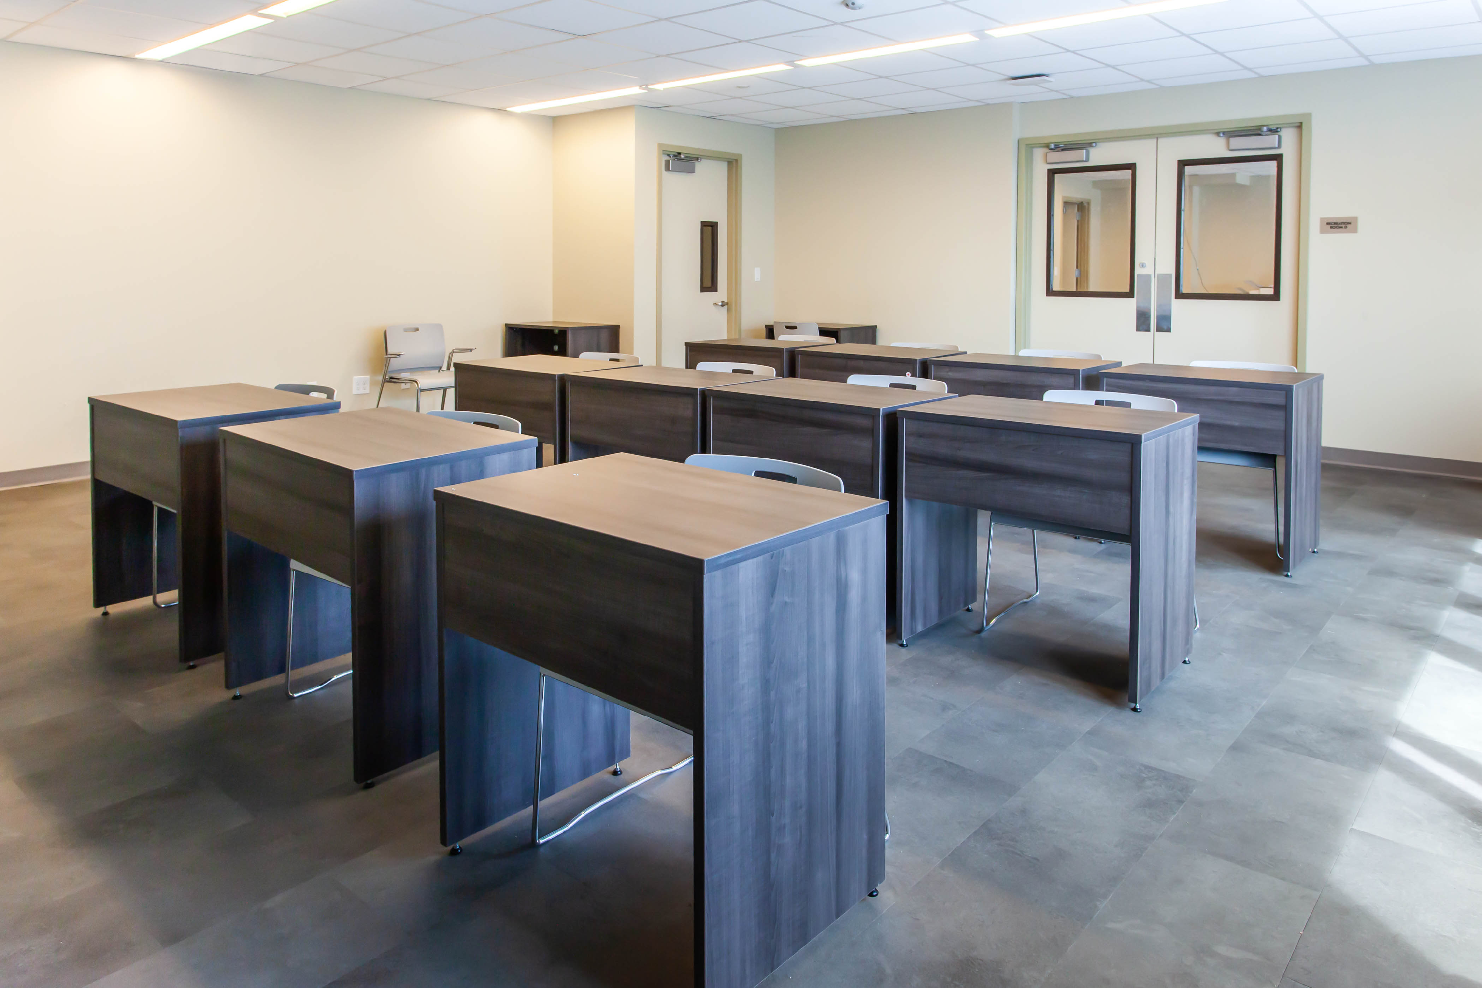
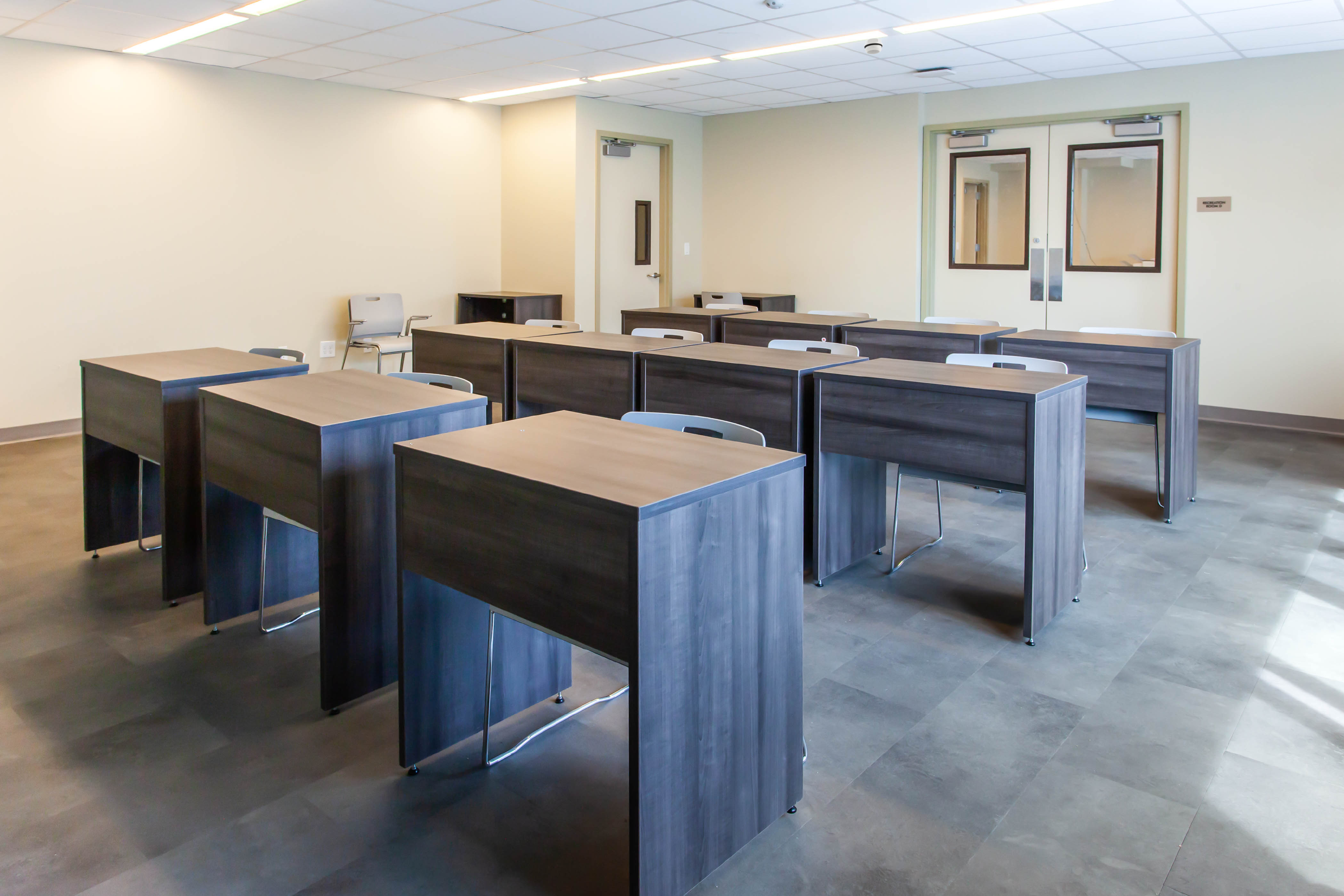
+ smoke detector (873, 46)
